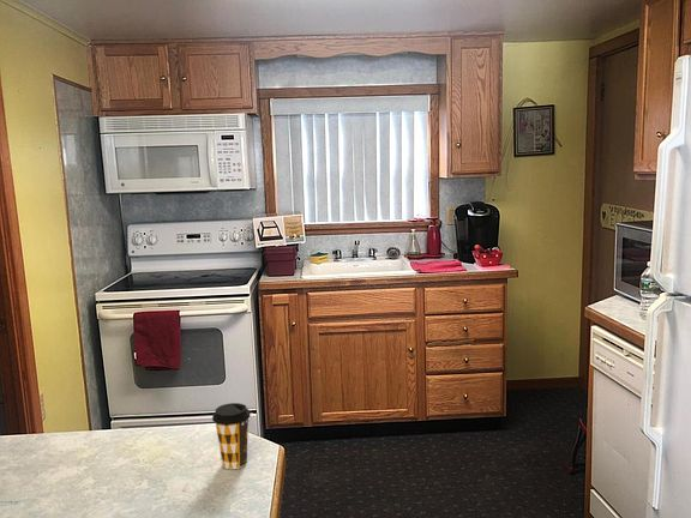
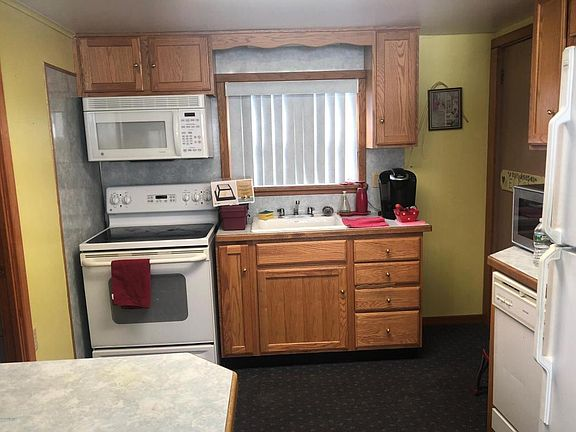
- coffee cup (233, 435)
